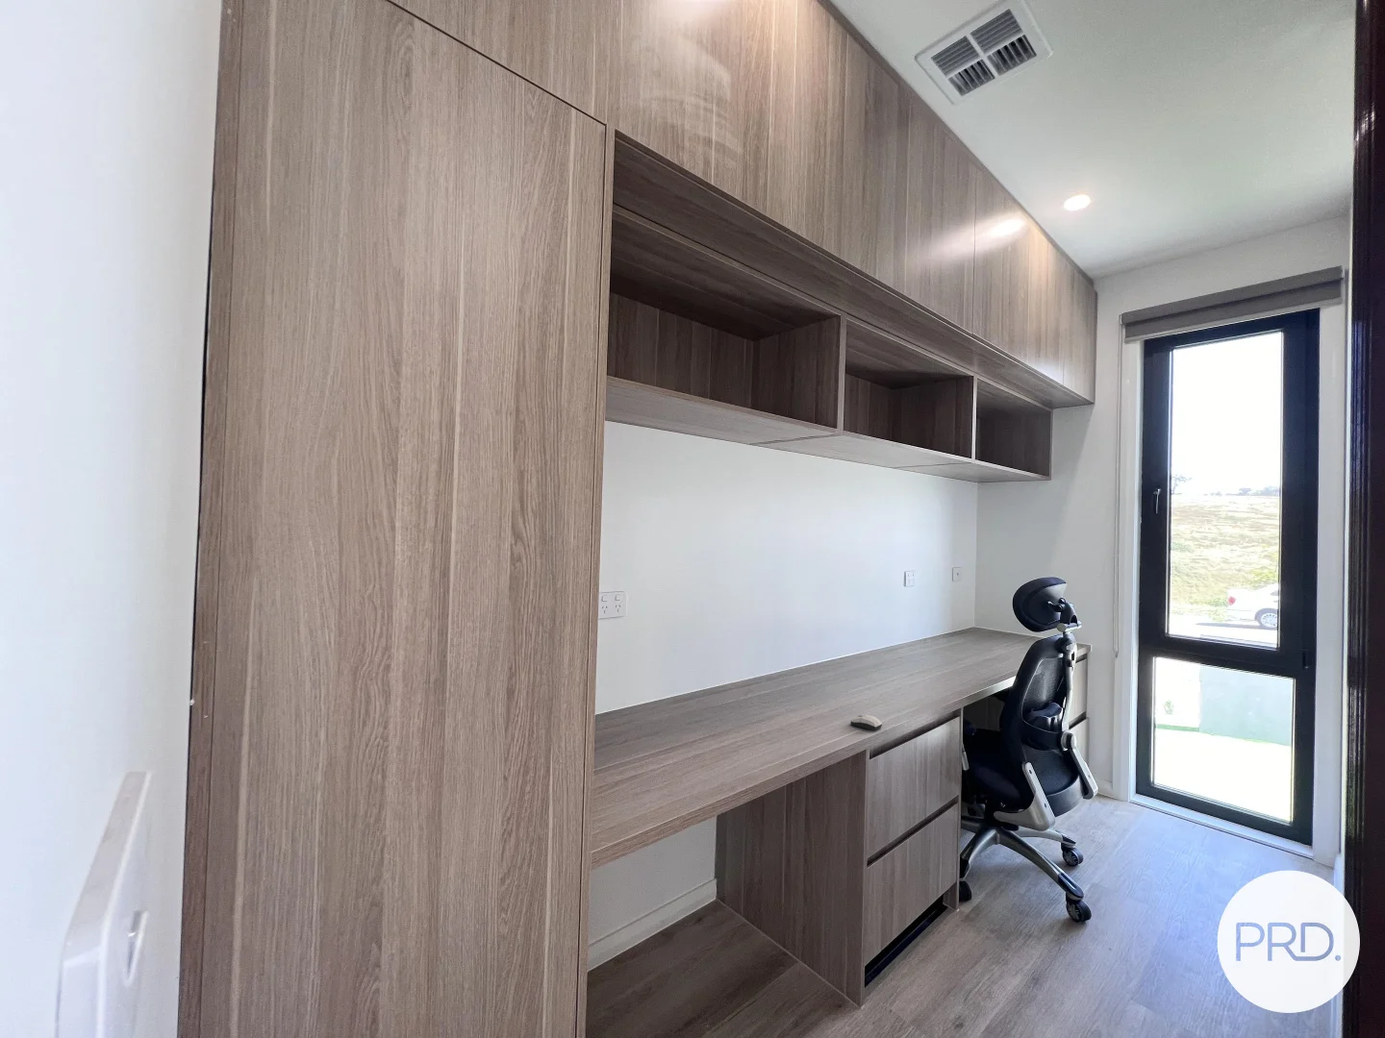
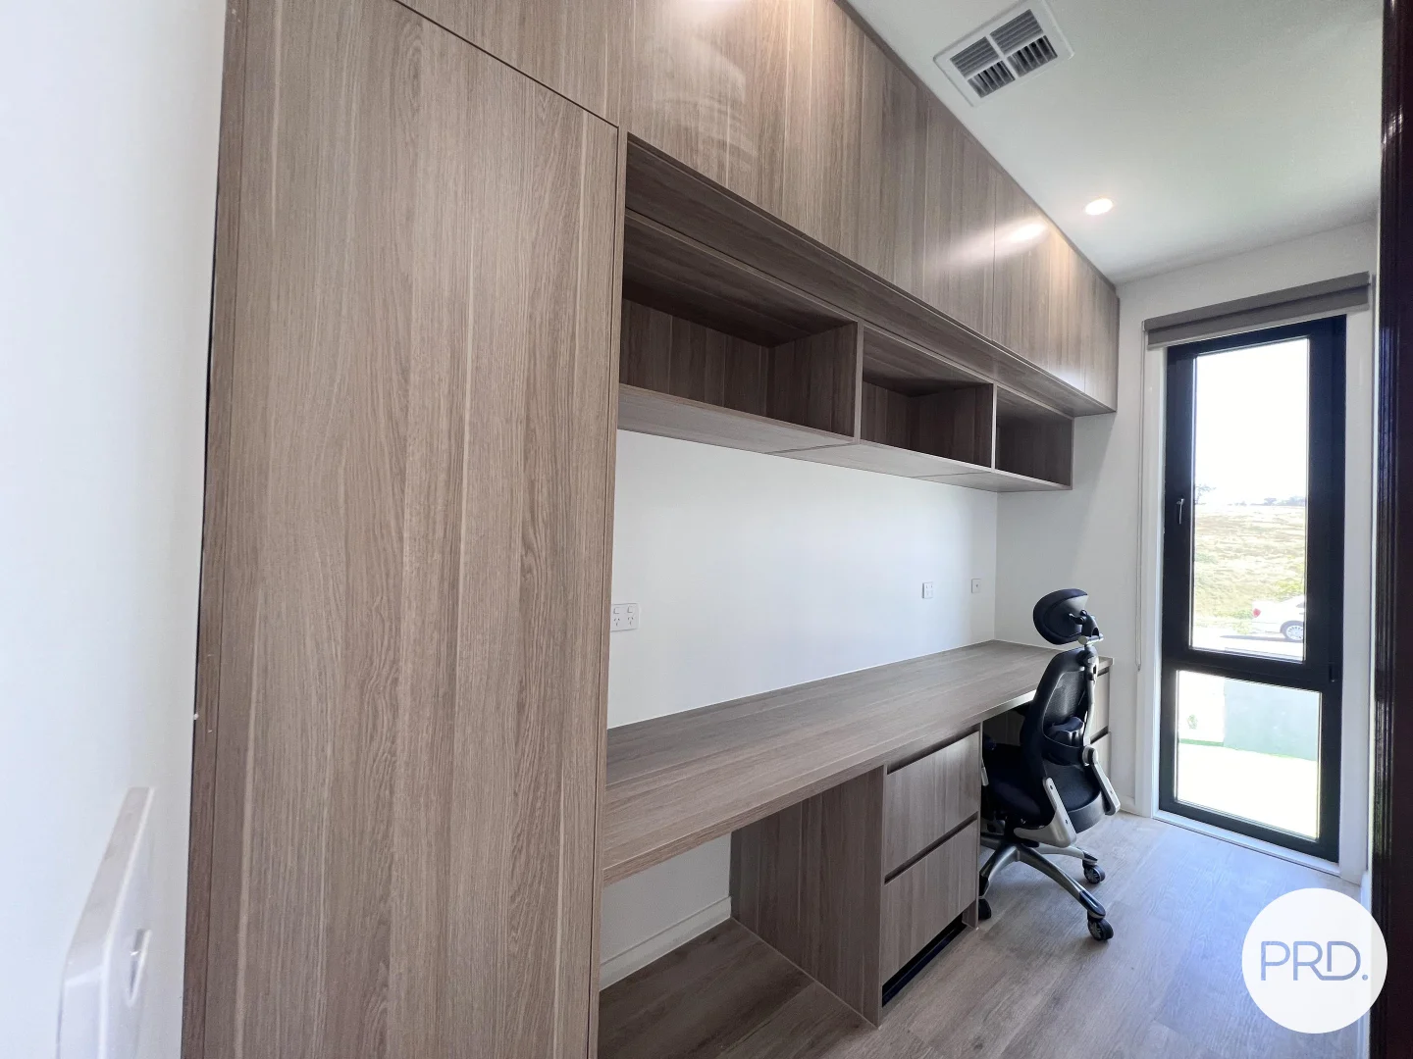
- computer mouse (866, 721)
